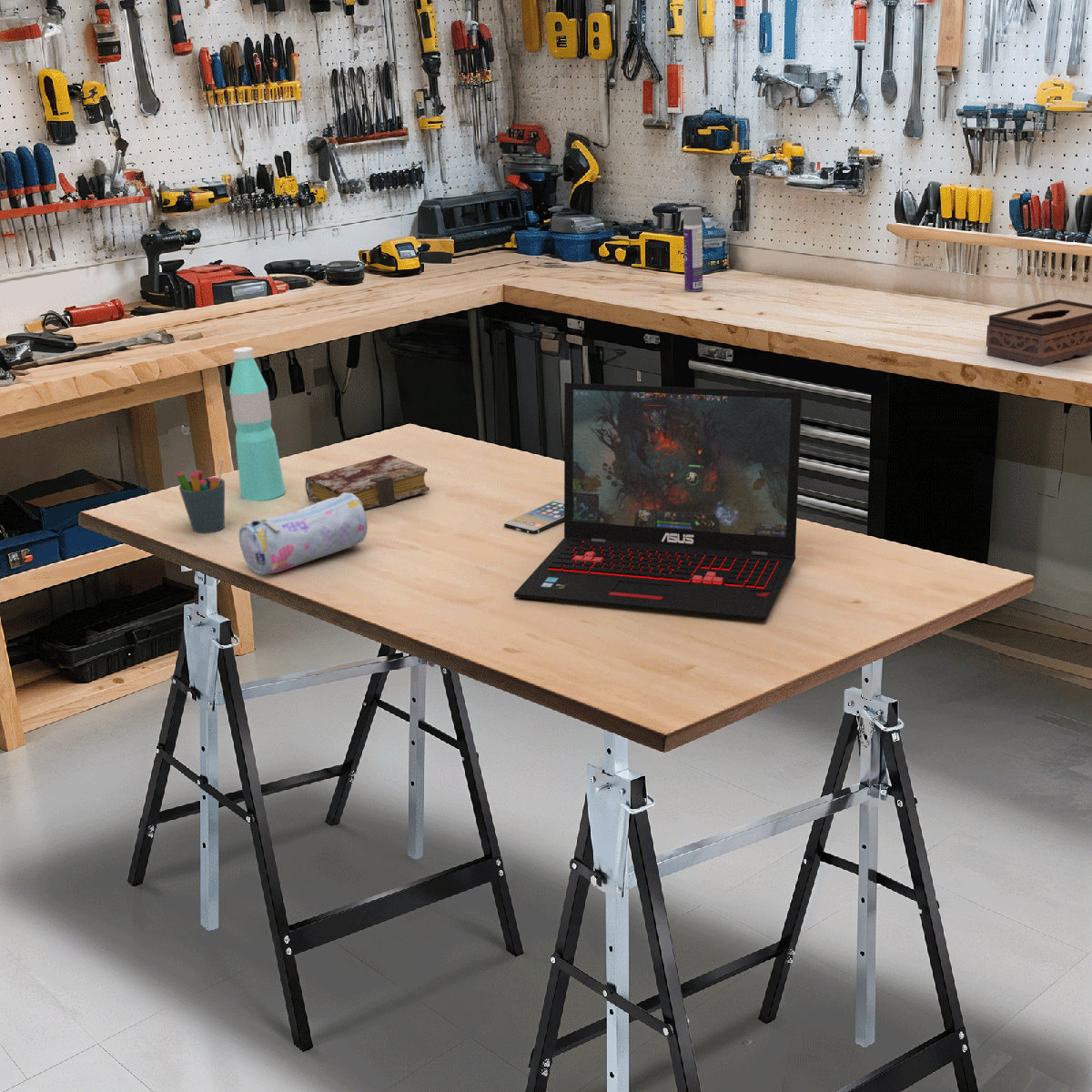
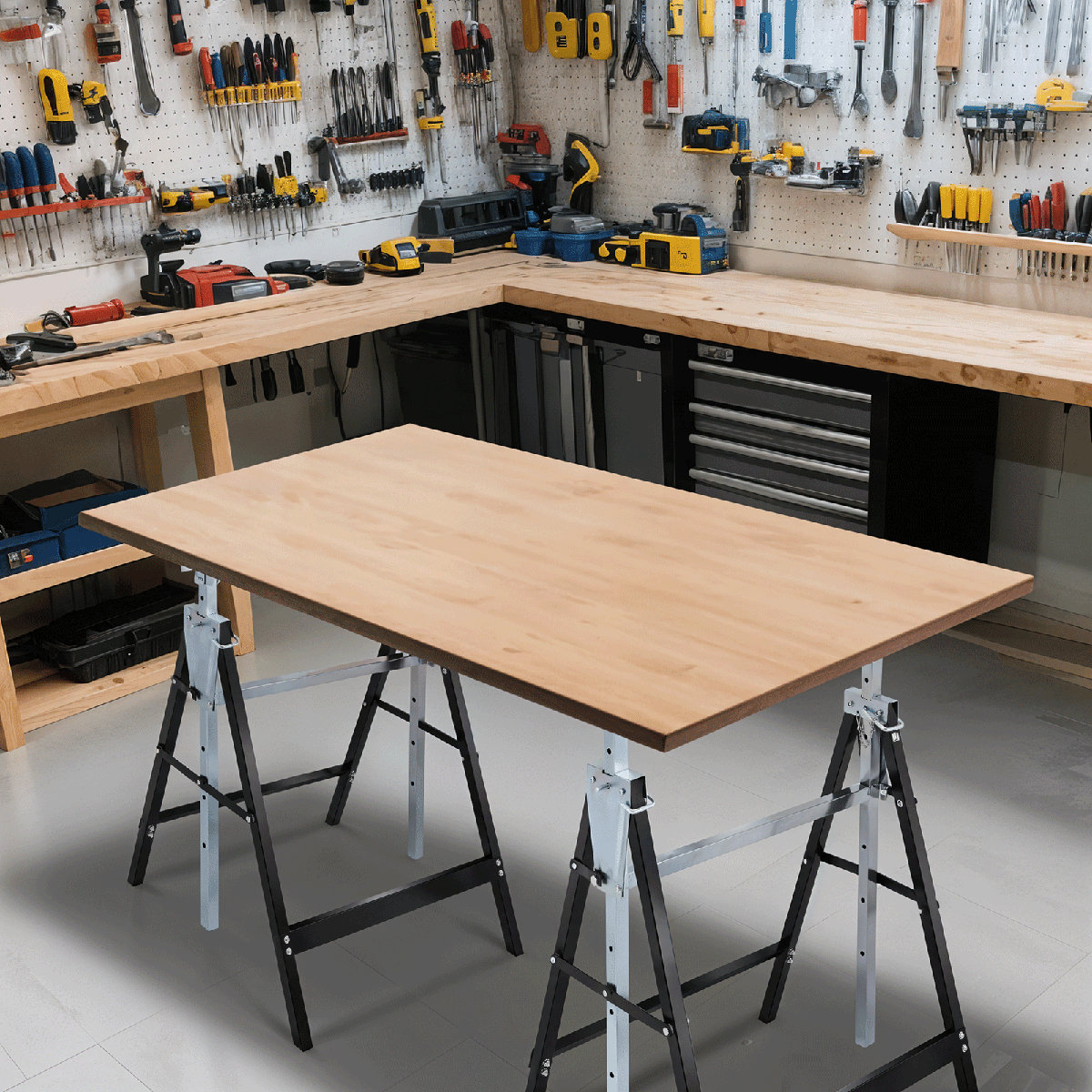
- tissue box (1049, 332)
- water bottle (253, 422)
- pencil case (303, 531)
- book (367, 483)
- pen holder (203, 494)
- laptop (658, 496)
- spray can (693, 249)
- smartphone (546, 516)
